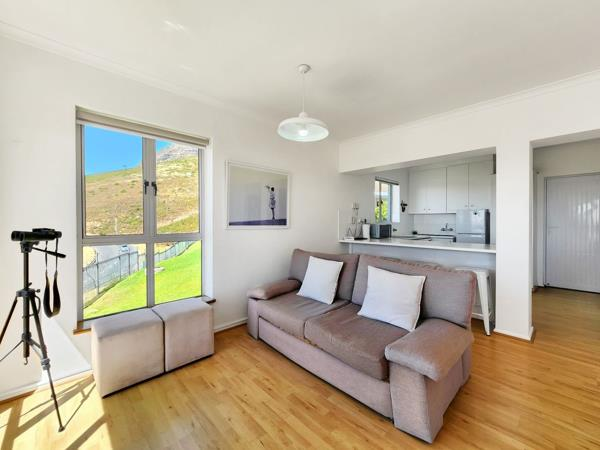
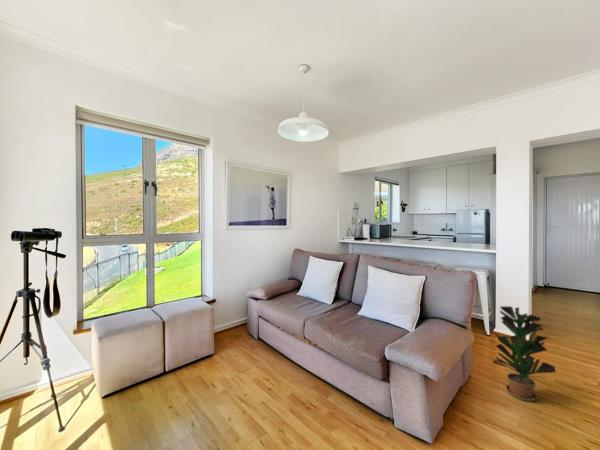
+ potted plant (516, 349)
